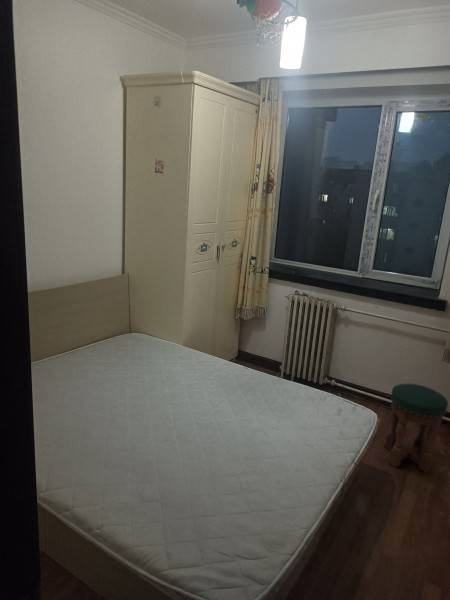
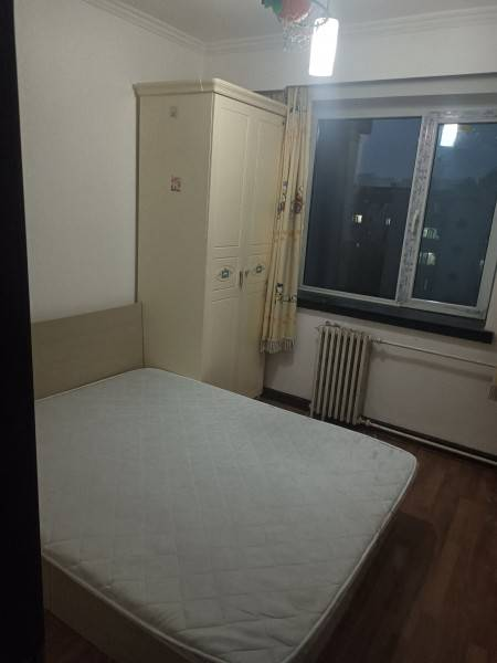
- stool (414, 422)
